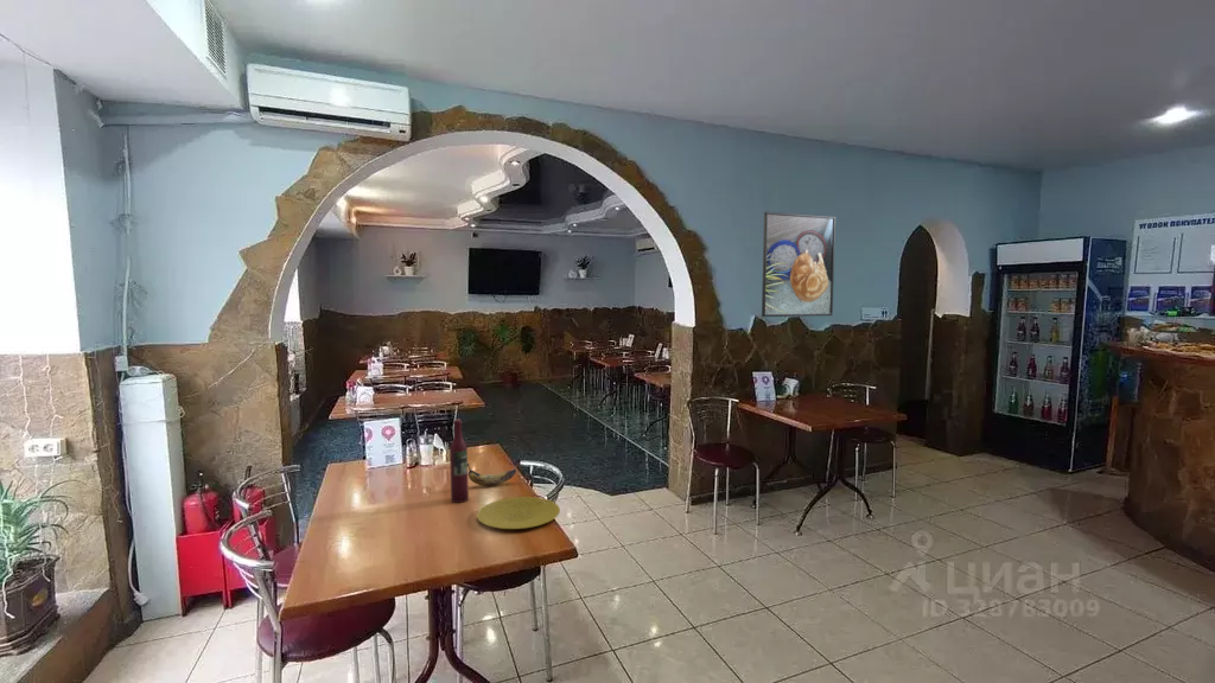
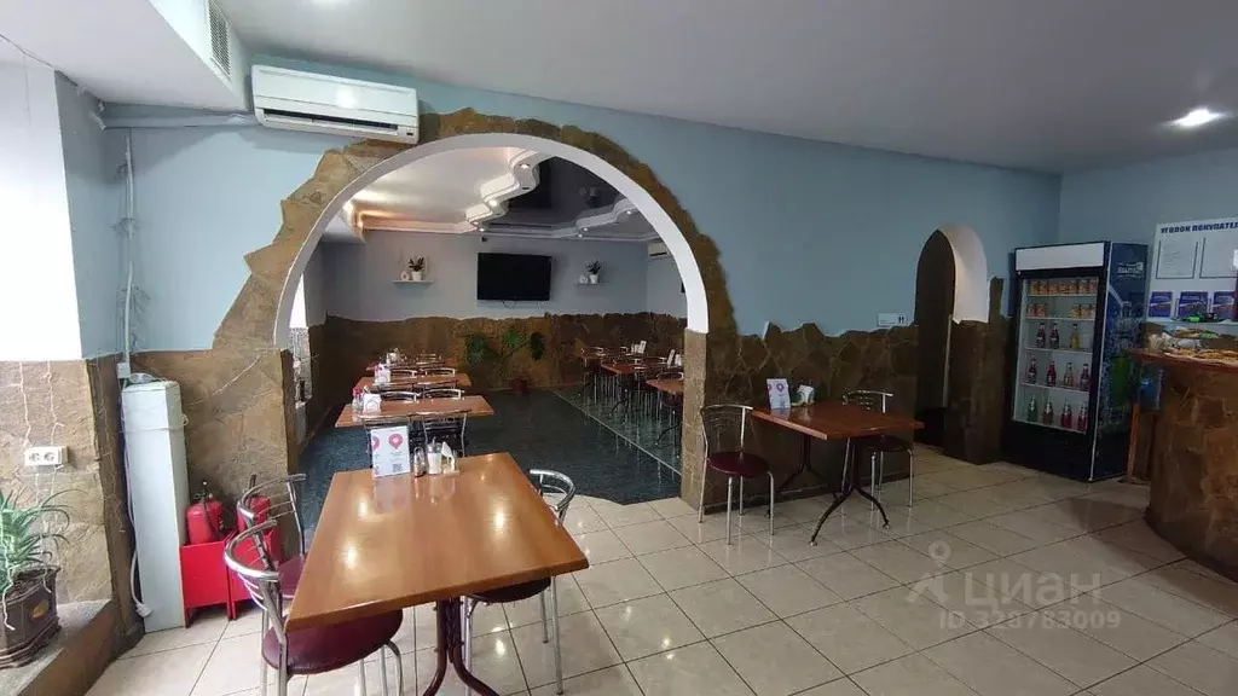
- plate (519, 513)
- wine bottle (458, 459)
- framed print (799, 266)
- banana (492, 474)
